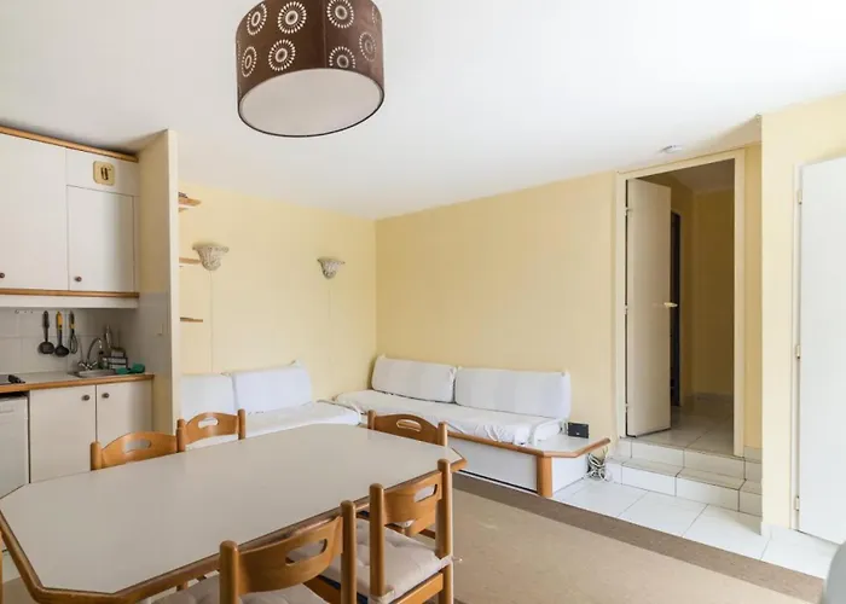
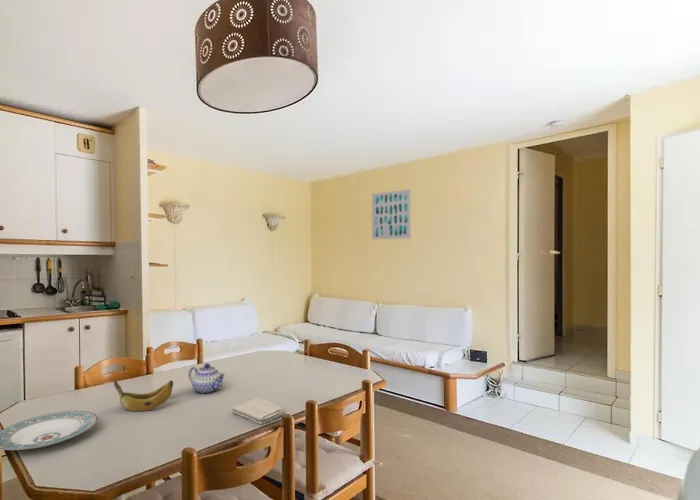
+ wall art (390, 215)
+ banana (149, 392)
+ teapot (206, 376)
+ washcloth (258, 410)
+ plate (47, 433)
